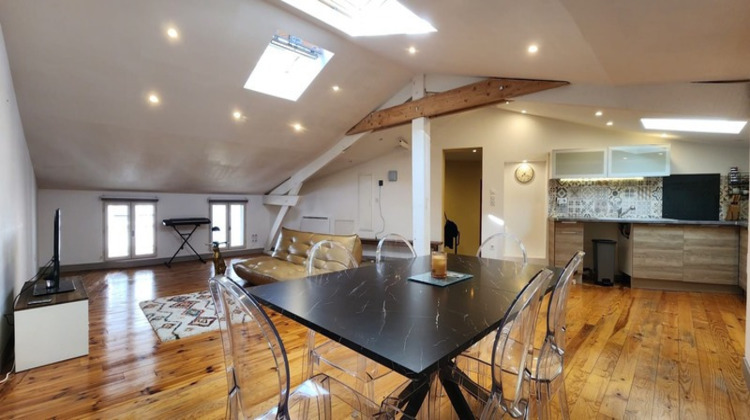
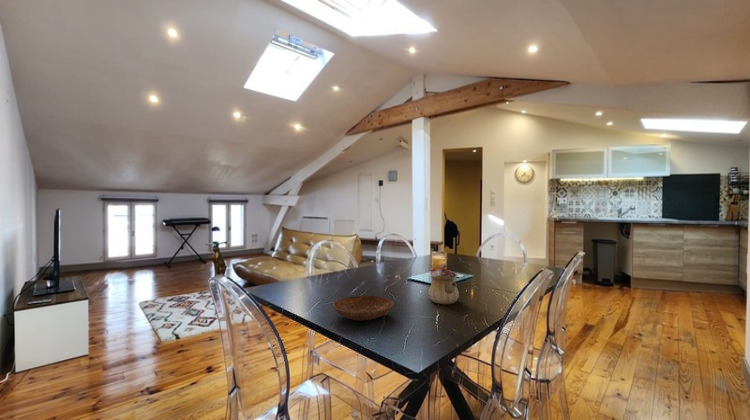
+ teapot (442, 282)
+ bowl (363, 310)
